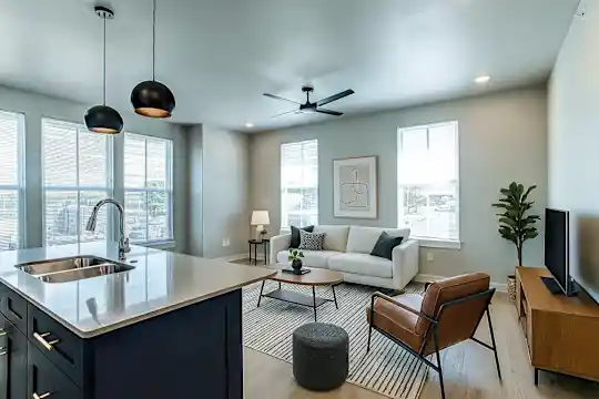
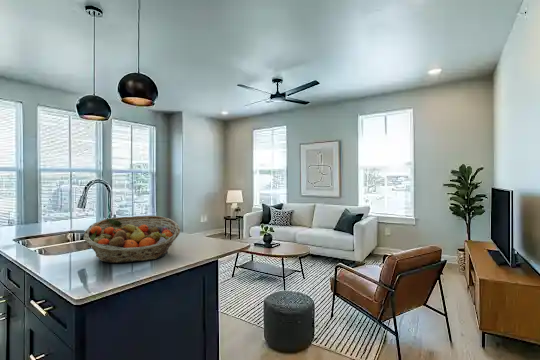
+ fruit basket (134, 237)
